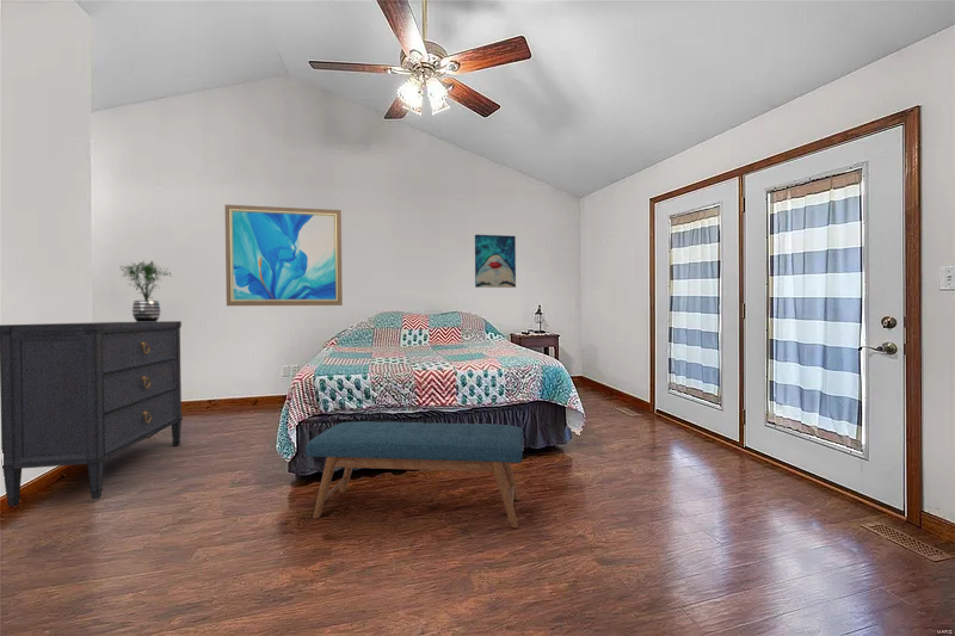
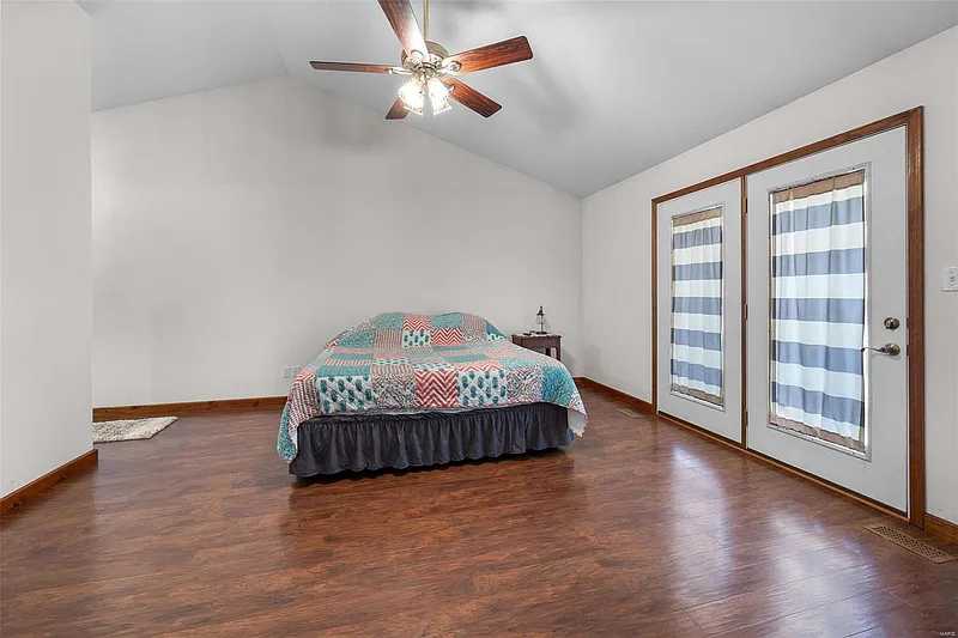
- wall art (495, 261)
- wall art (285, 255)
- bench (420, 468)
- dresser (109, 396)
- potted plant (143, 291)
